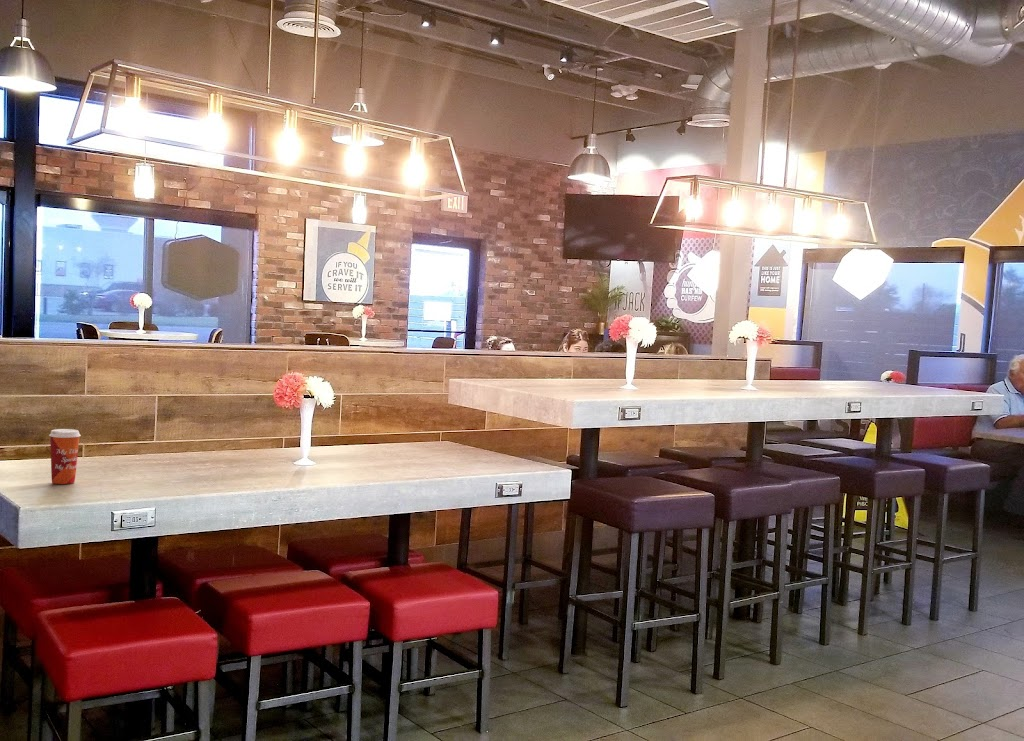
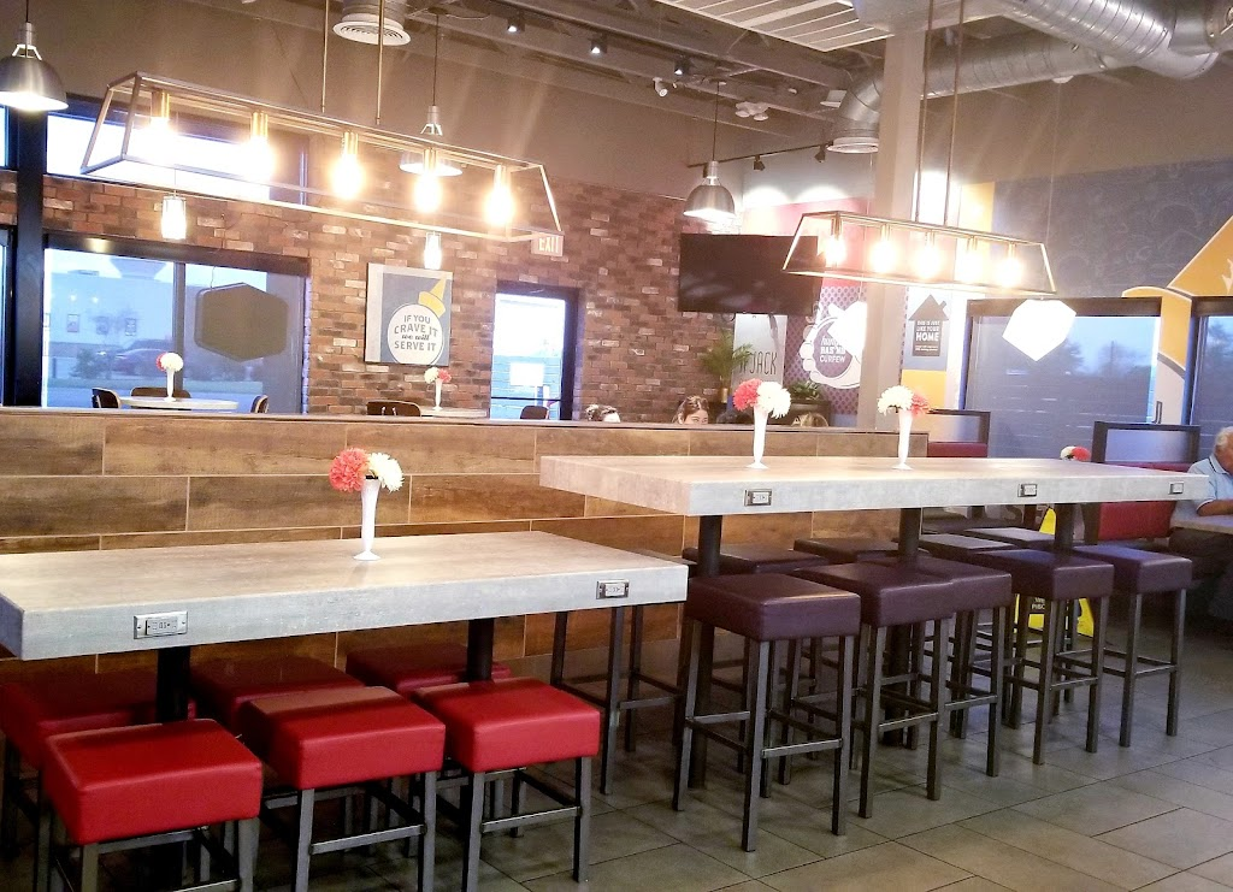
- paper cup (64, 456)
